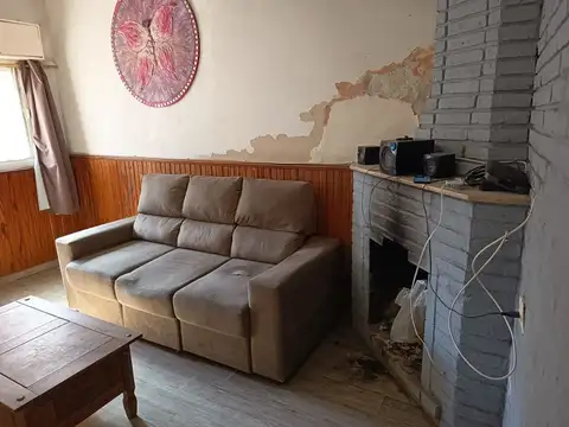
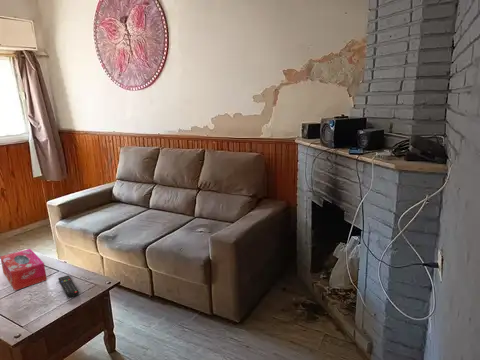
+ tissue box (23, 268)
+ remote control (68, 286)
